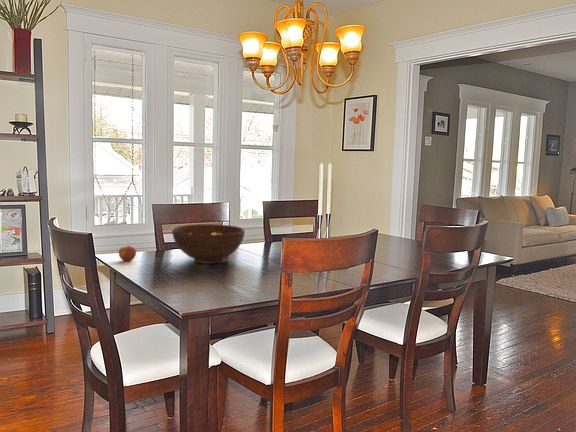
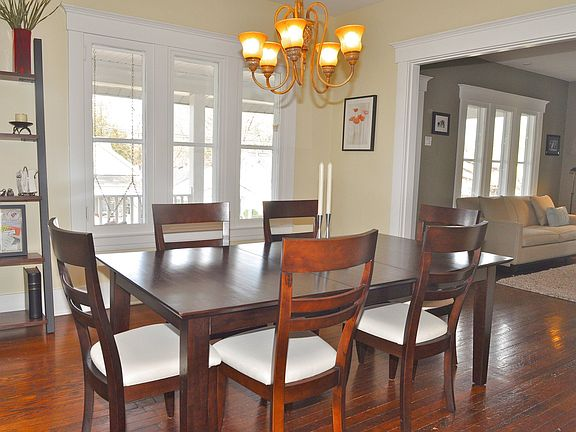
- apple (127, 252)
- fruit bowl (208, 245)
